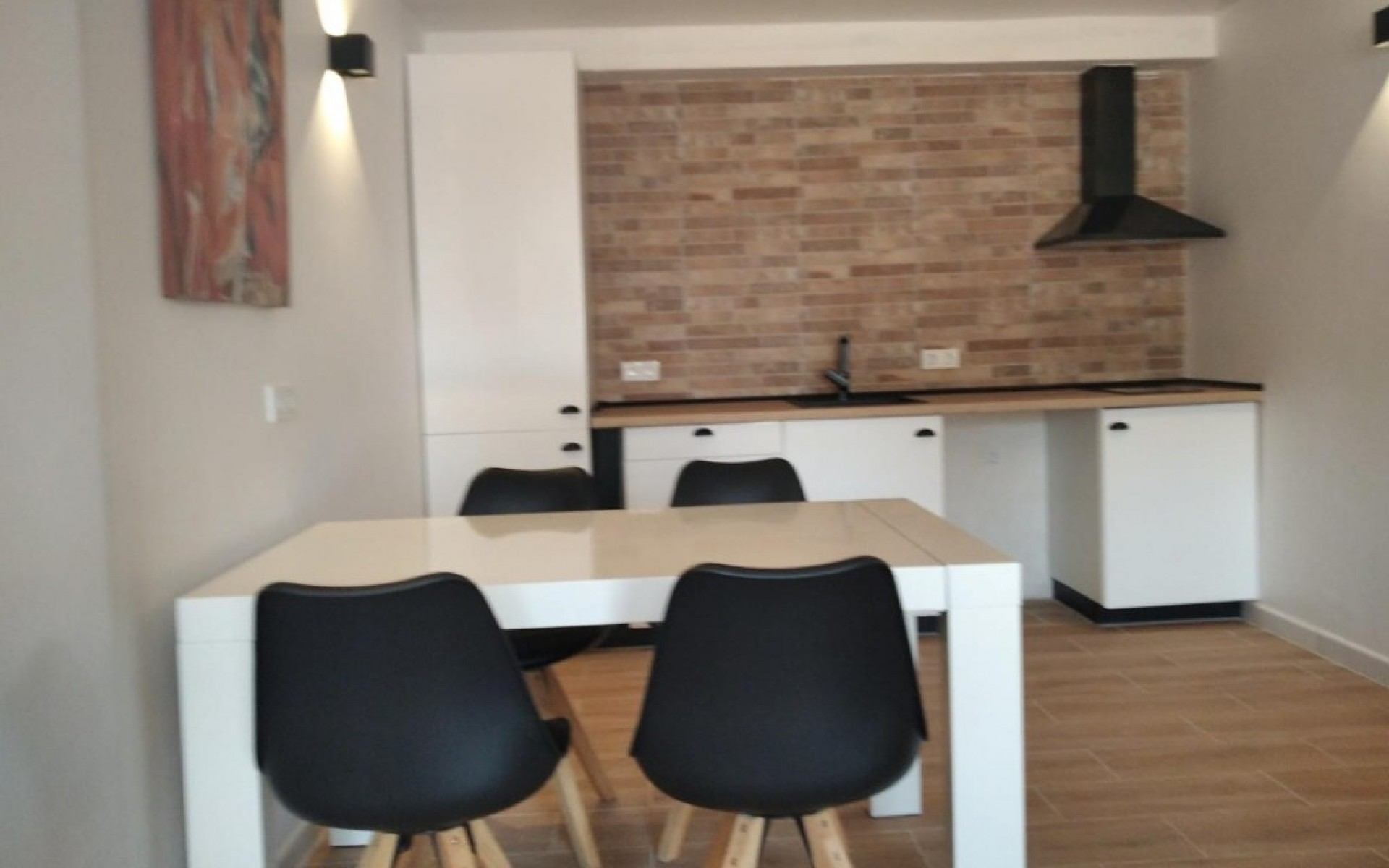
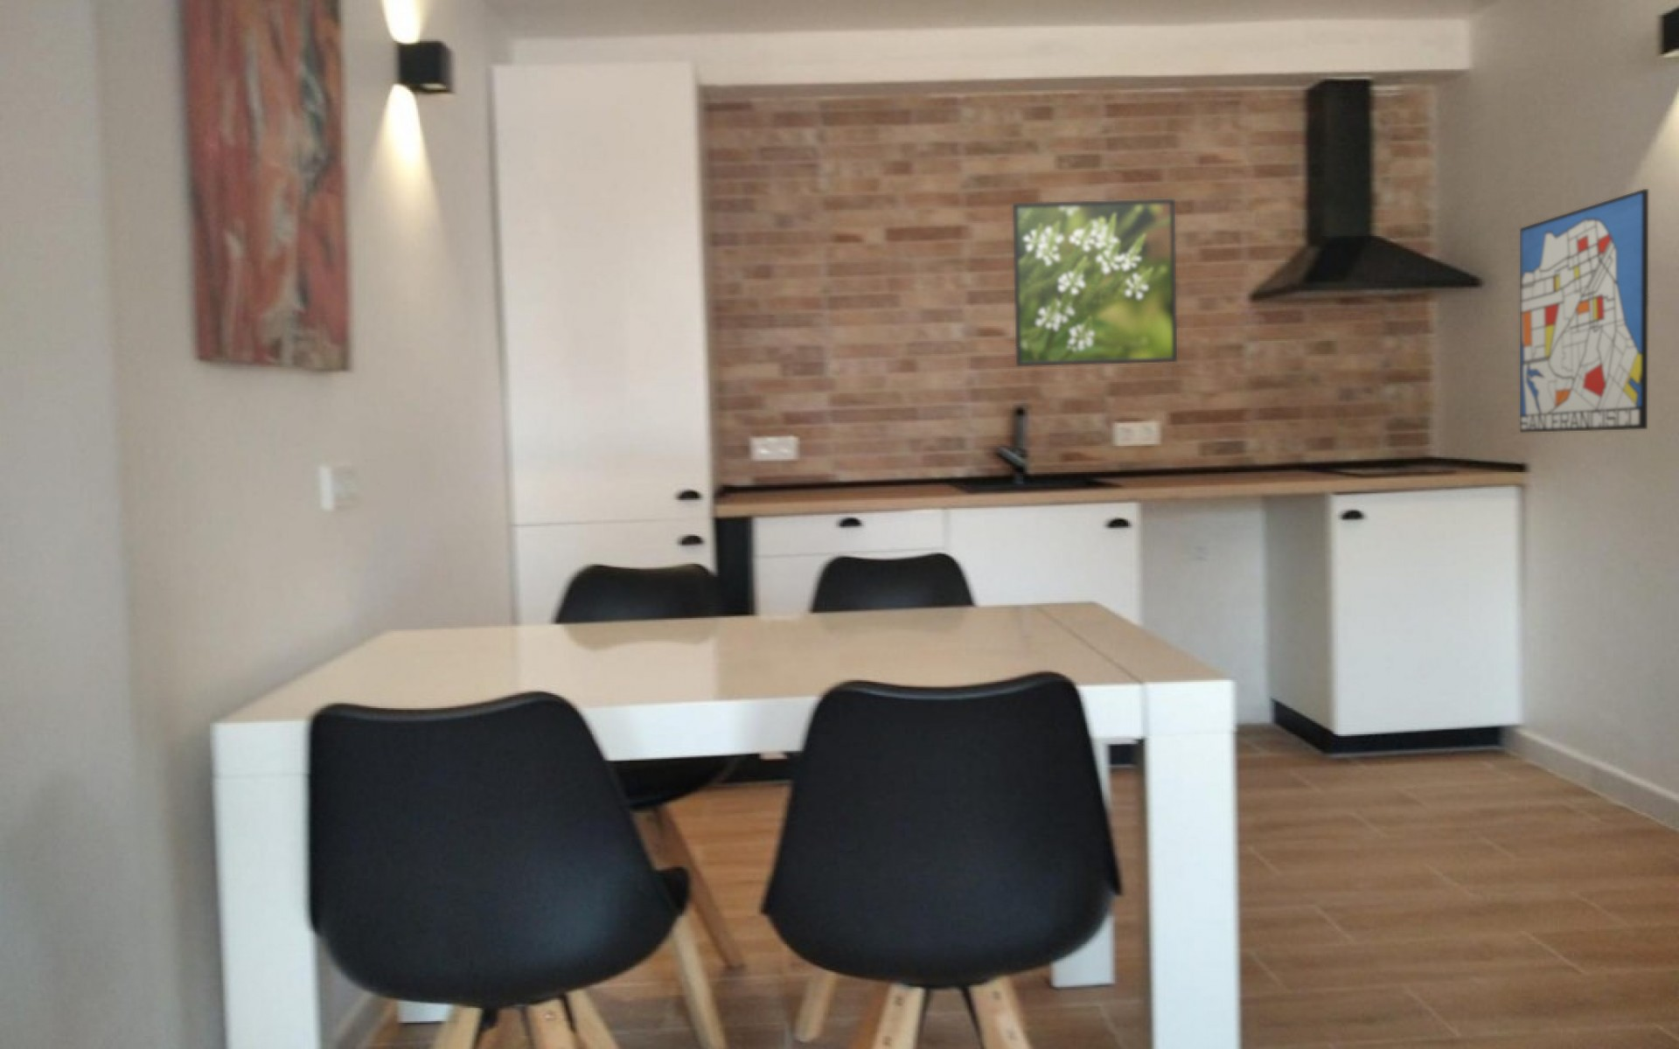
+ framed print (1095, 283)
+ wall art (1579, 320)
